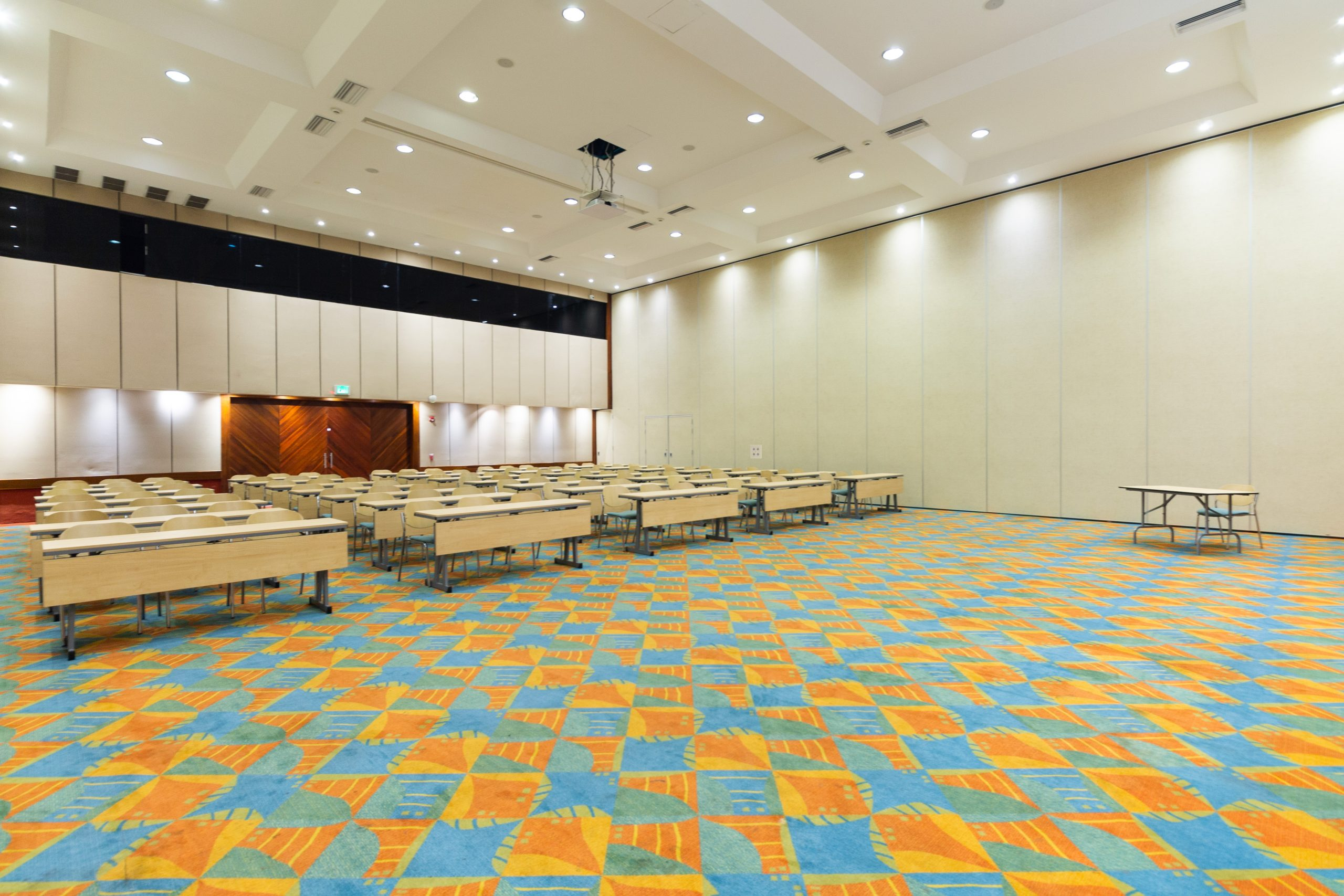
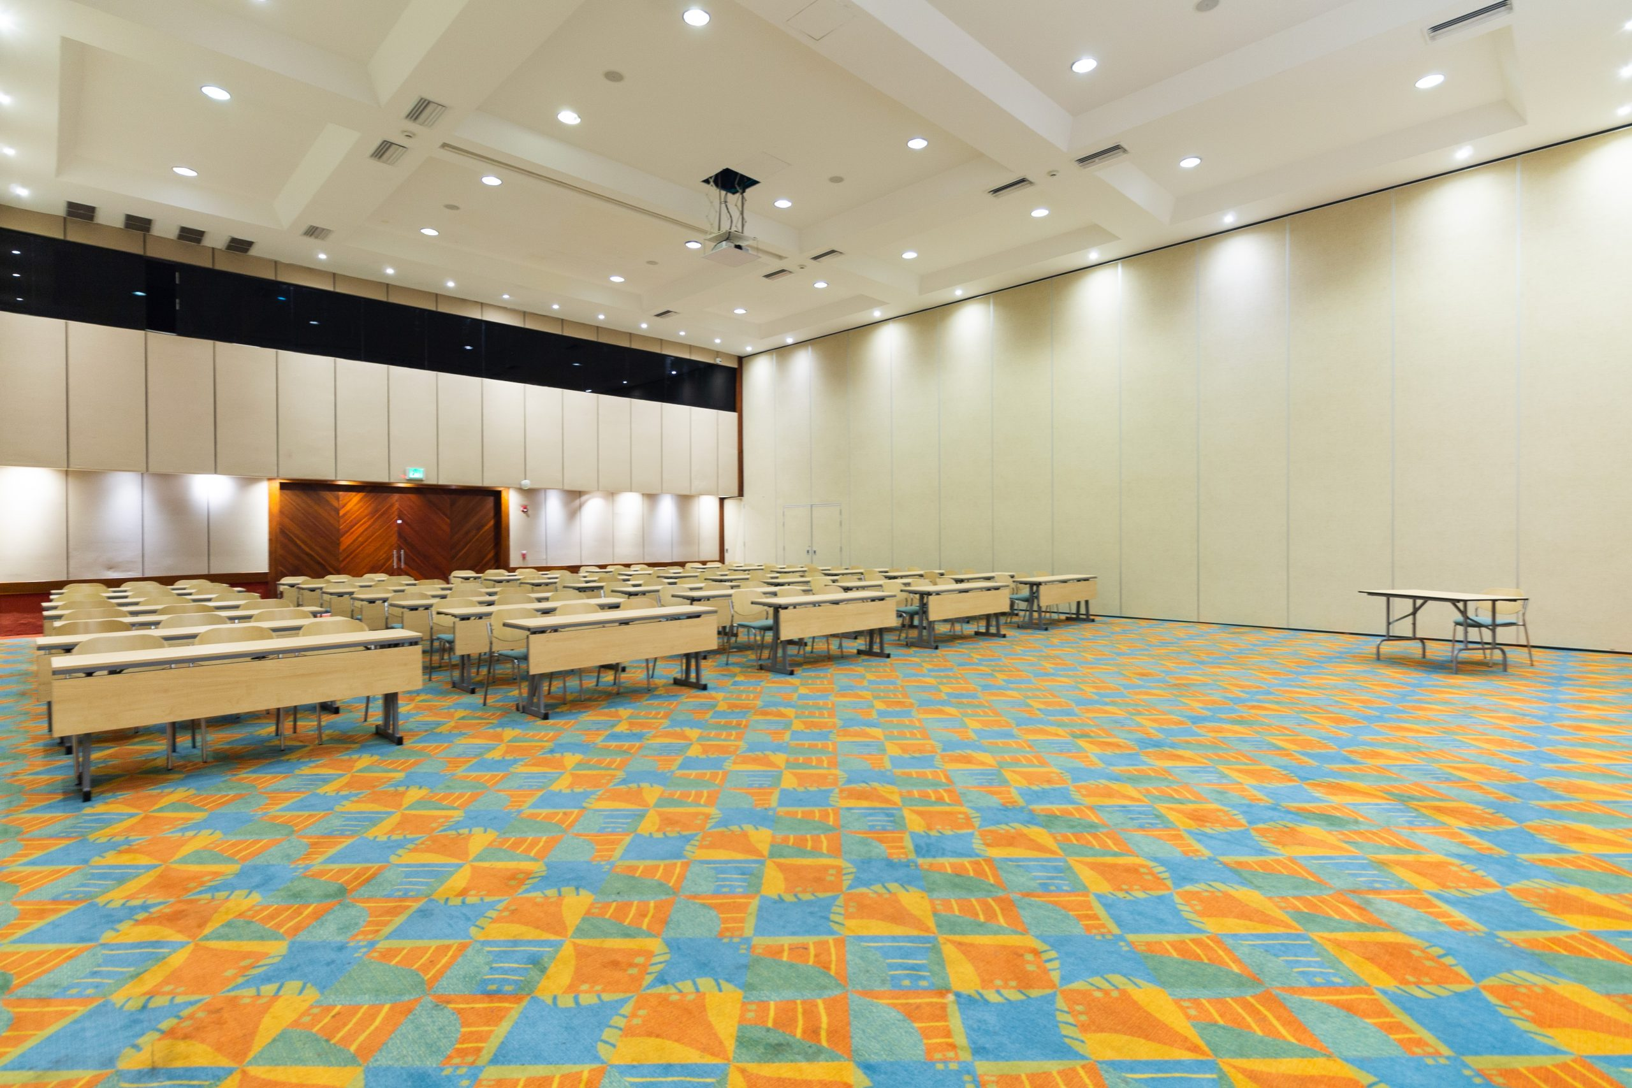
- wall art (756, 451)
